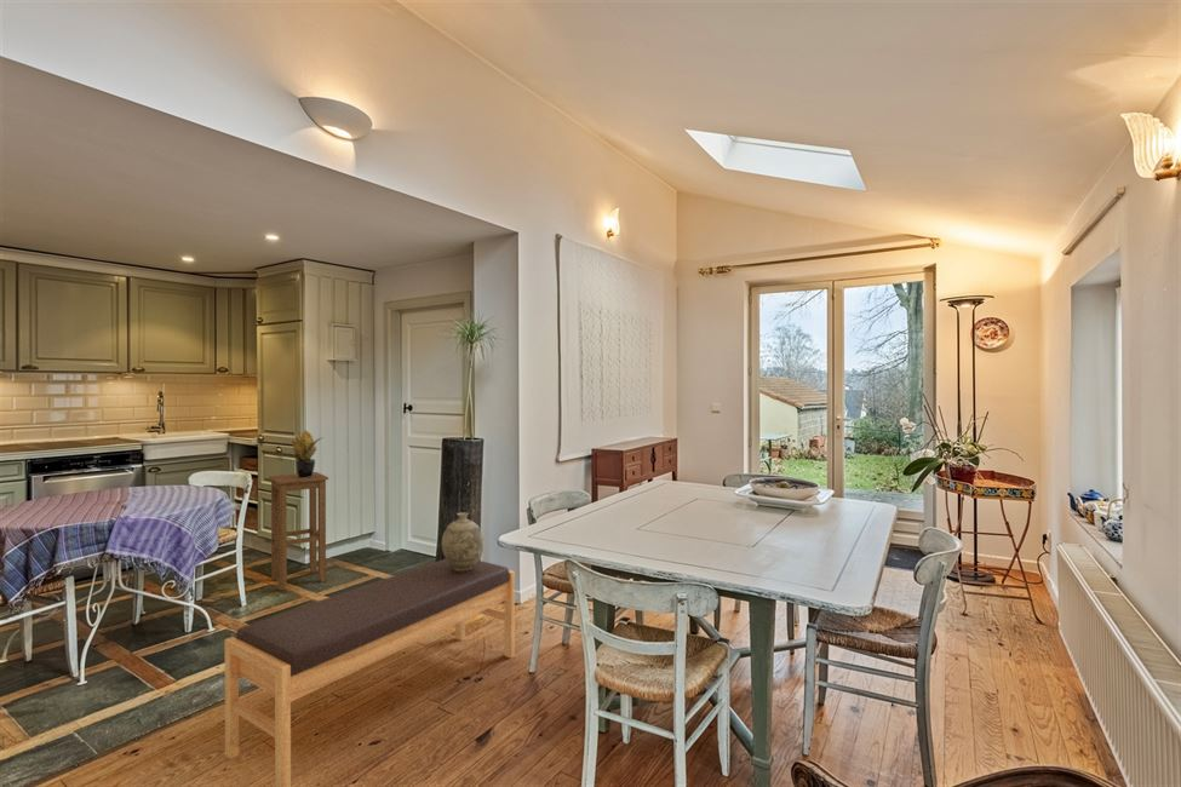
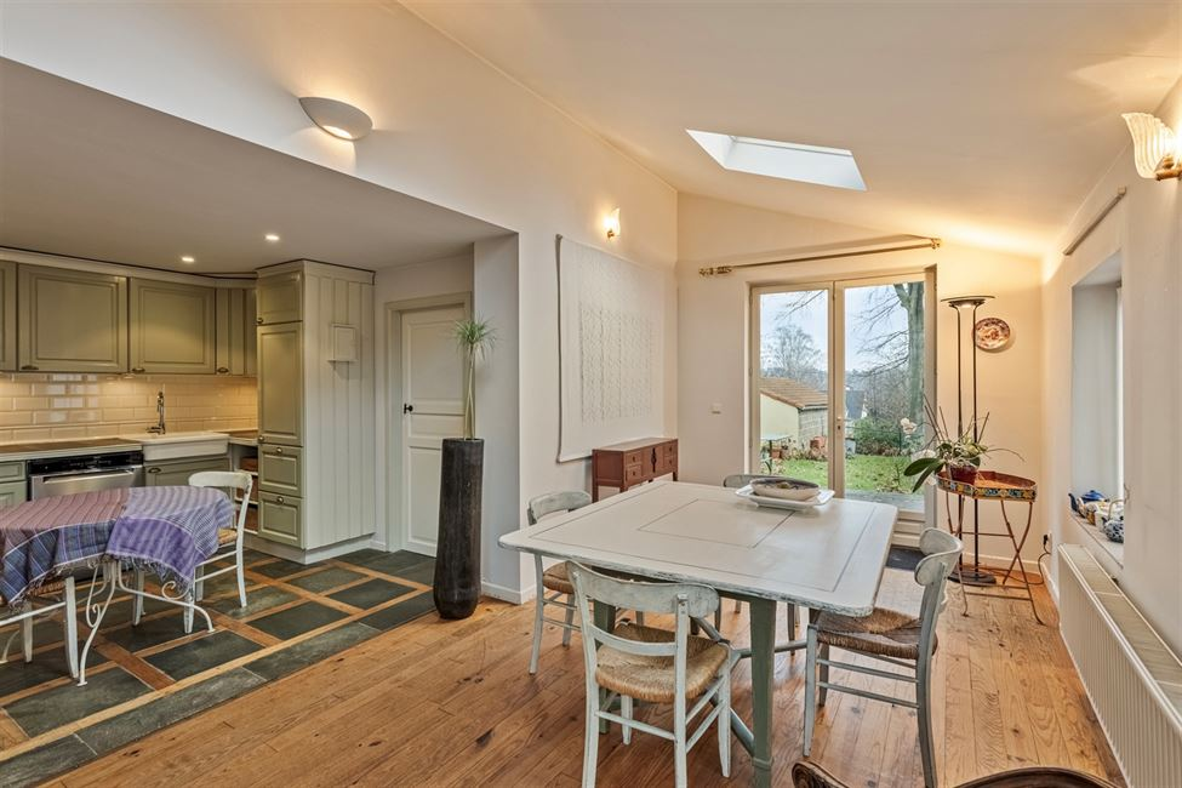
- stool (298, 530)
- decorative vase (463, 540)
- potted plant (305, 452)
- bench (392, 644)
